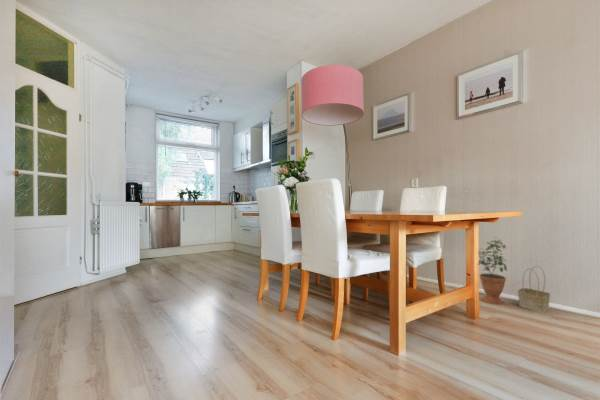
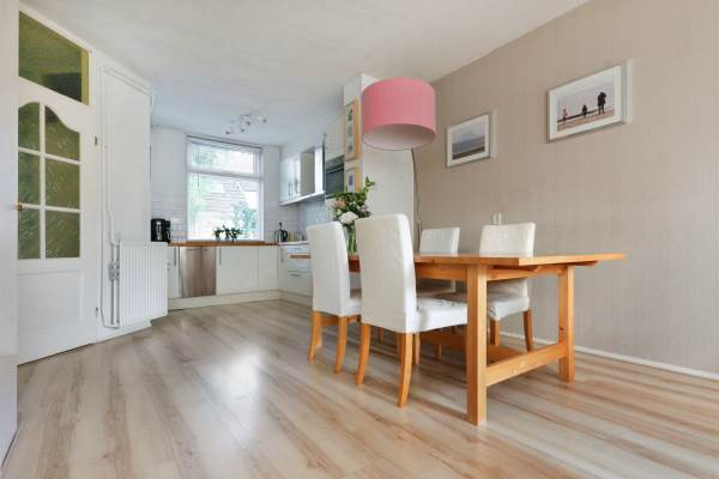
- potted plant (491, 267)
- basket (532, 289)
